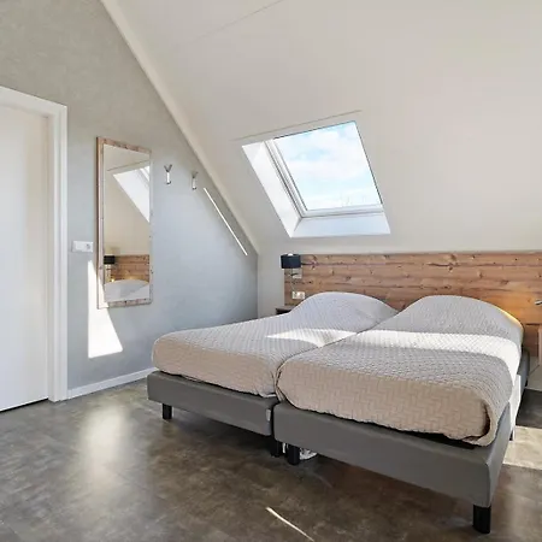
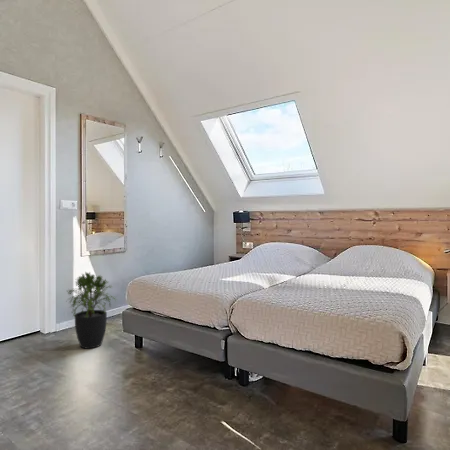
+ potted plant (90, 307)
